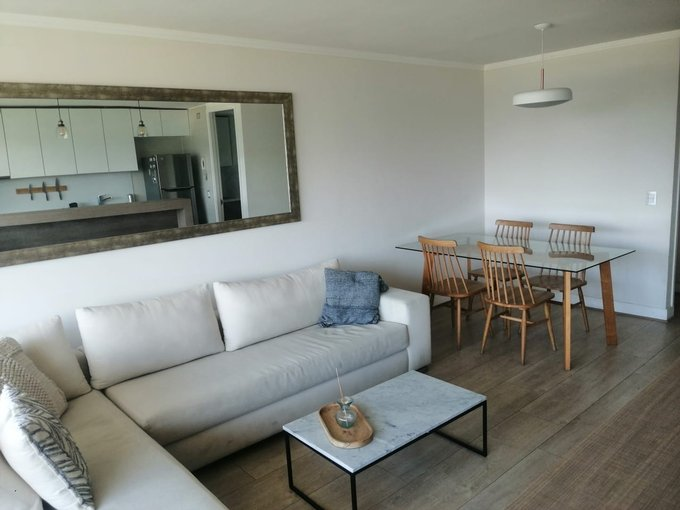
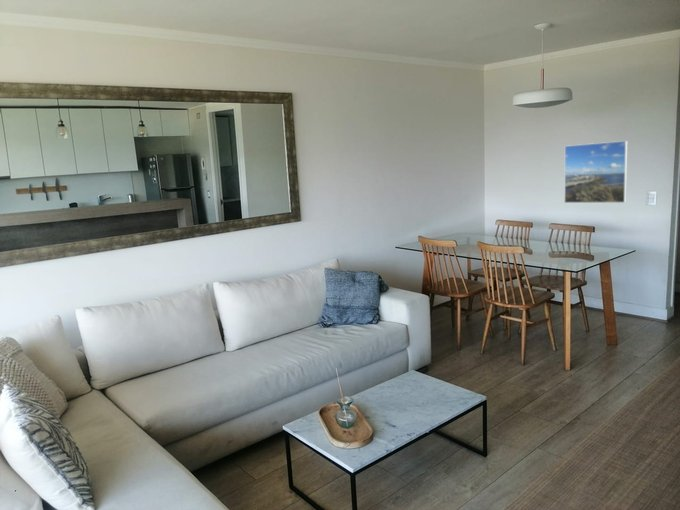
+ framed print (594, 173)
